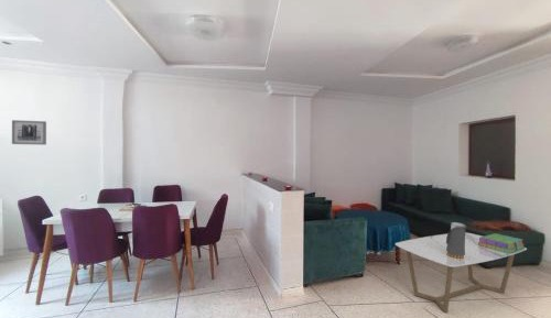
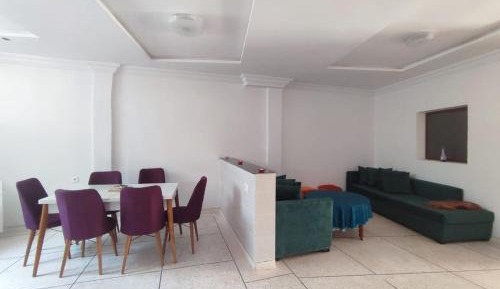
- decorative container (456, 240)
- coffee table (458, 265)
- stack of books (500, 242)
- wall art (29, 132)
